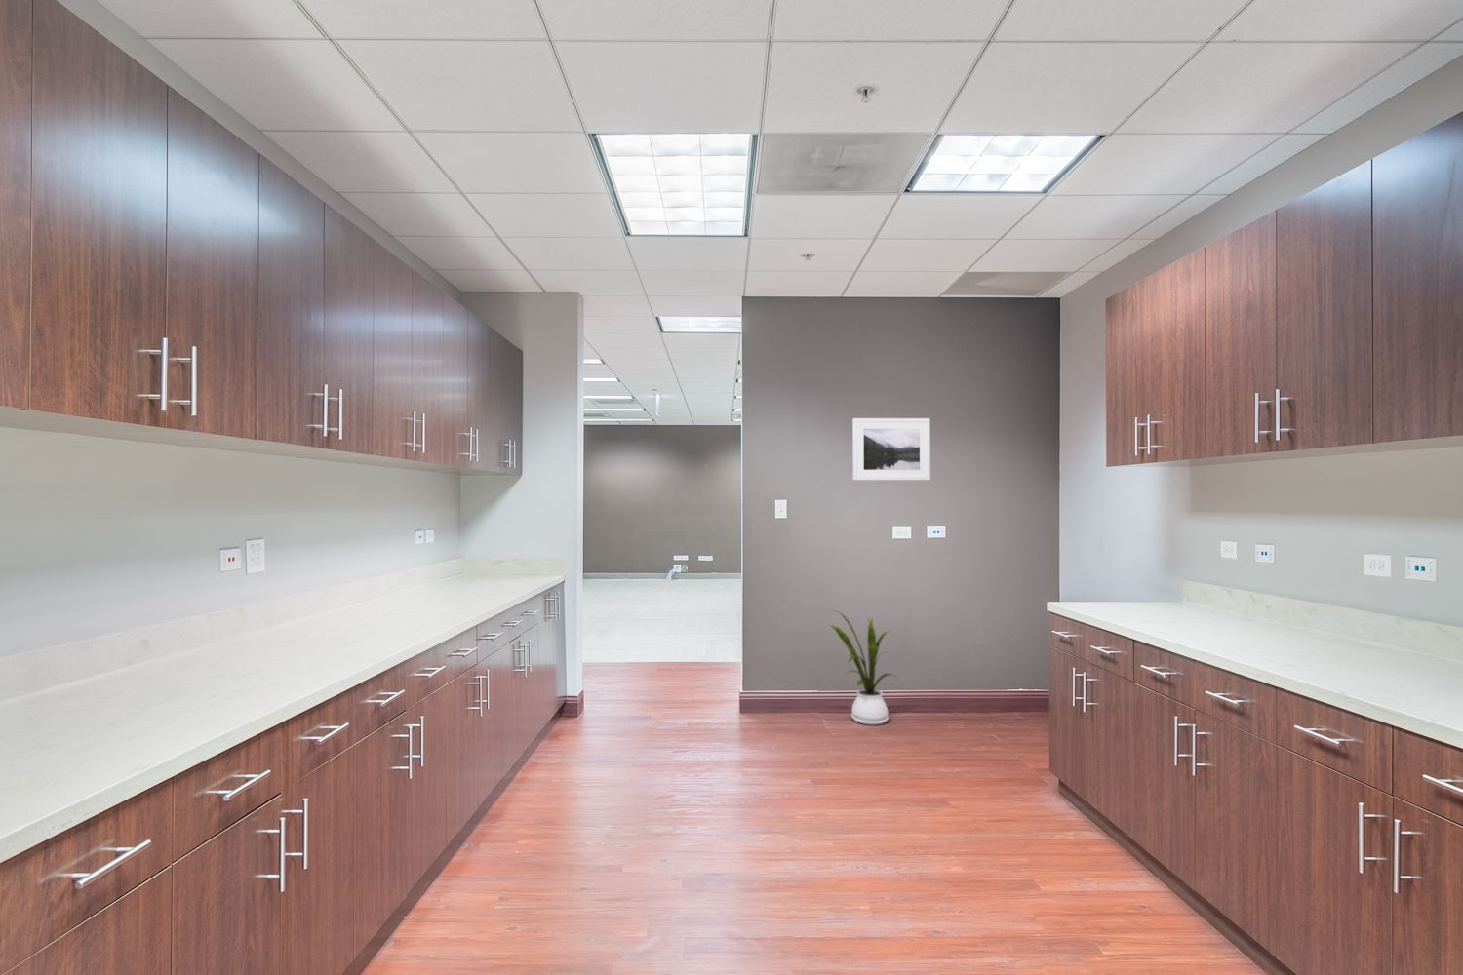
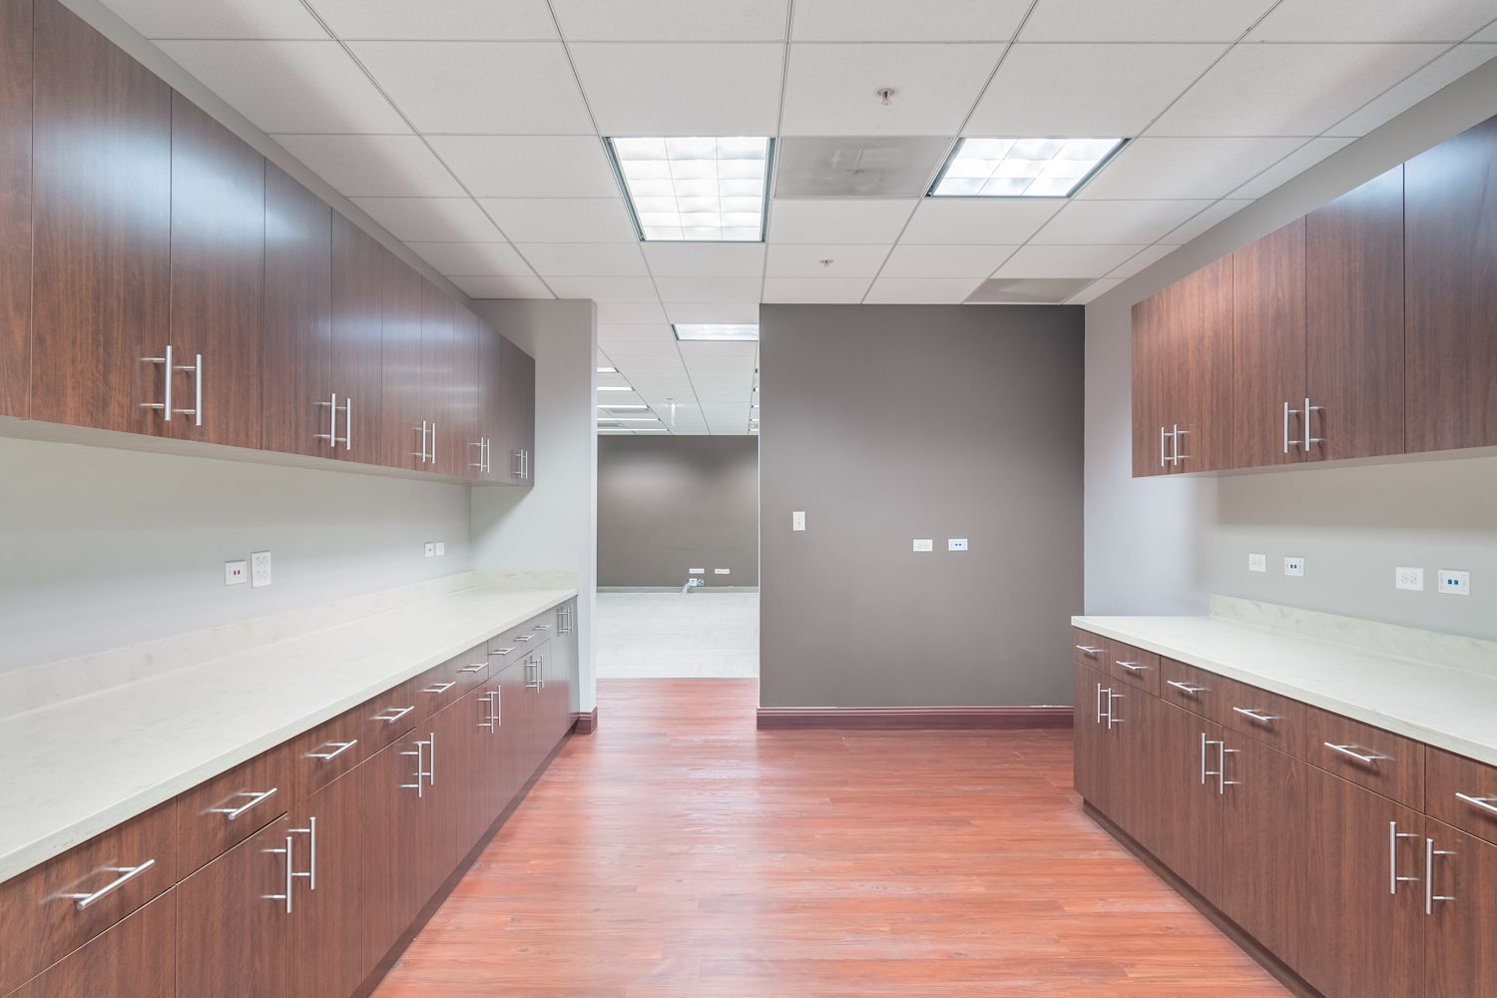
- house plant (864, 664)
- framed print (892, 448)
